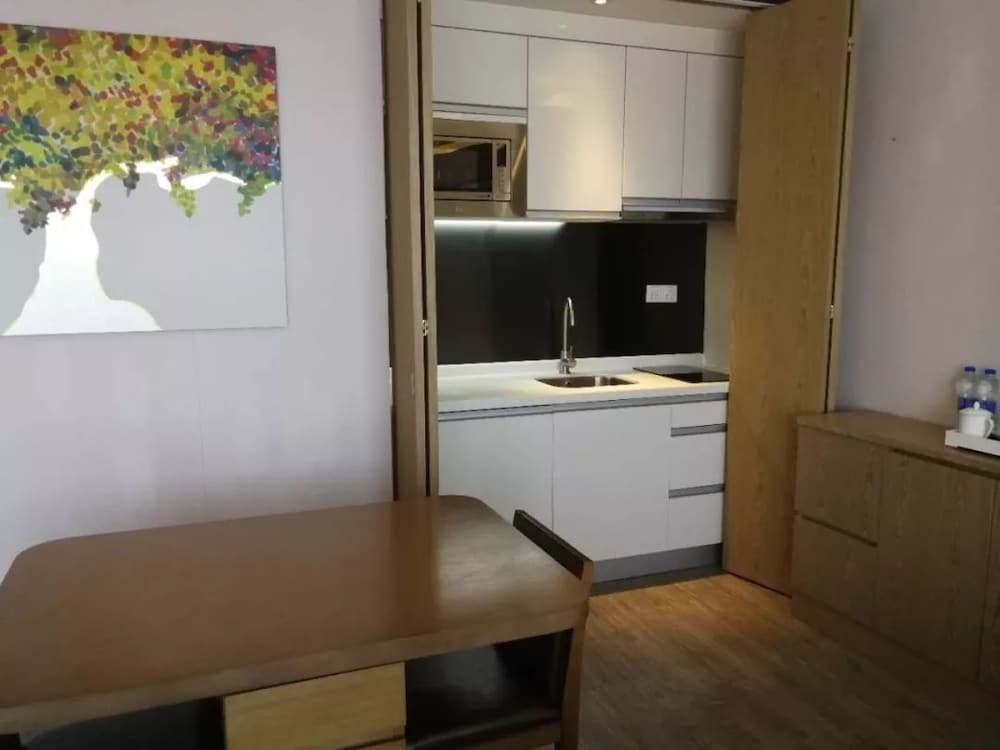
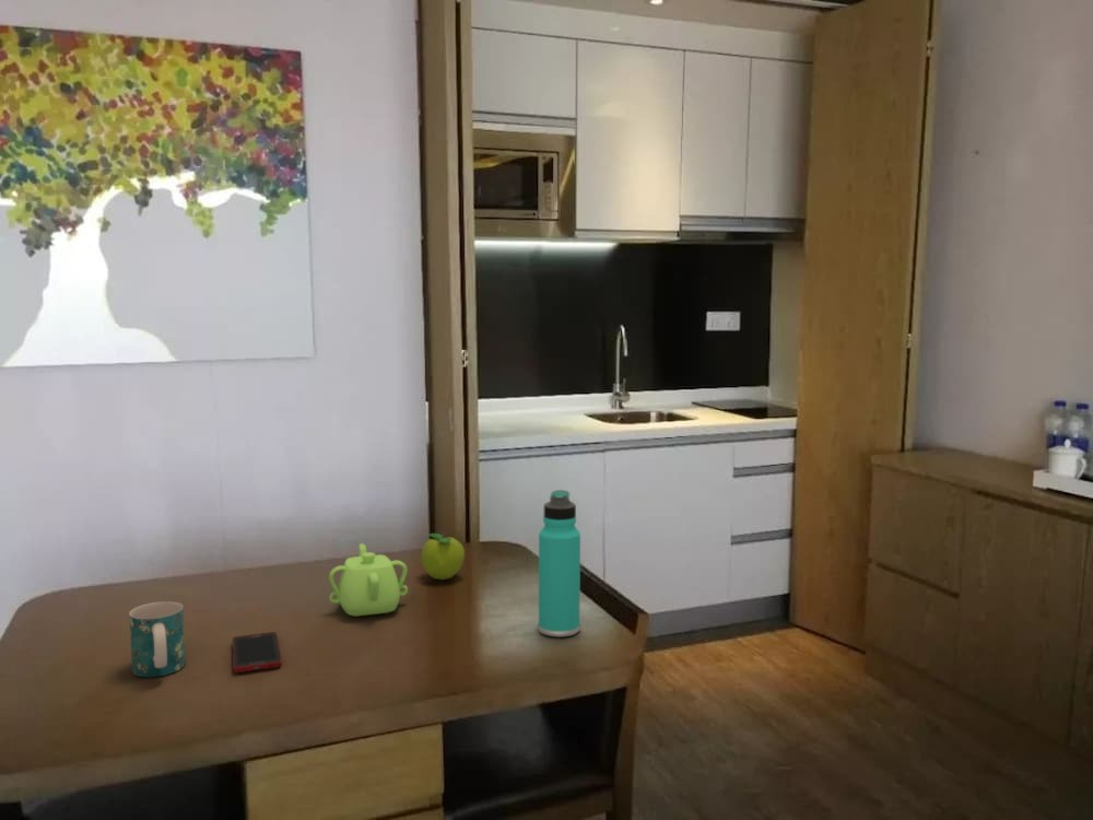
+ fruit (443, 555)
+ thermos bottle (559, 562)
+ teapot (367, 579)
+ cell phone (256, 651)
+ mug (158, 642)
